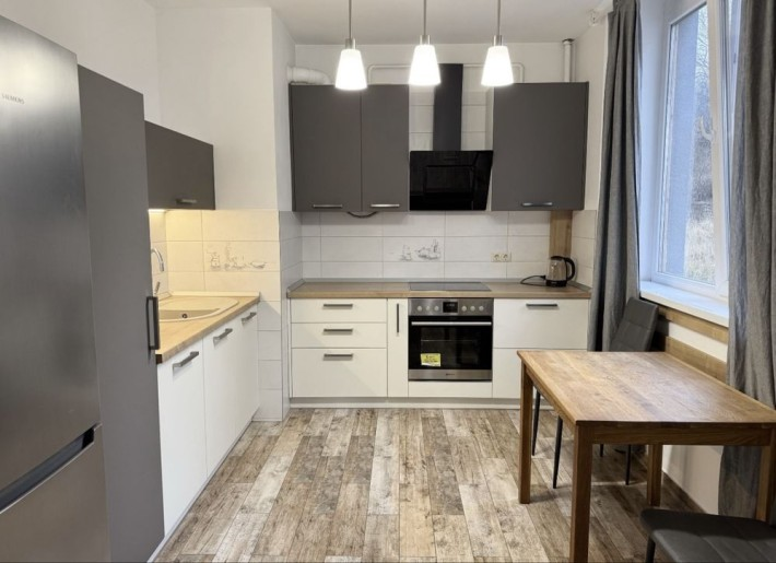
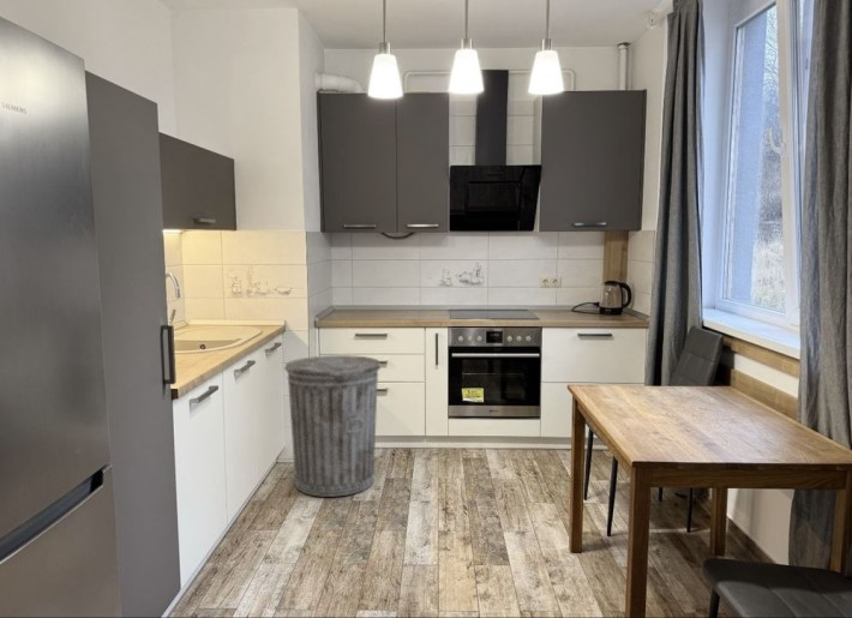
+ trash can (334, 421)
